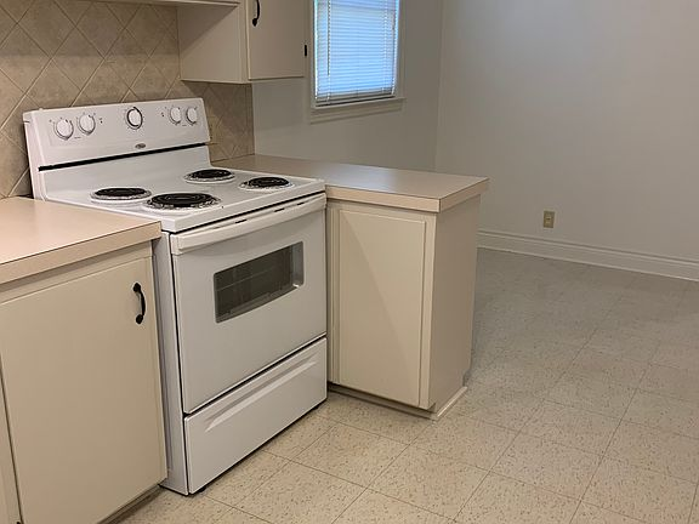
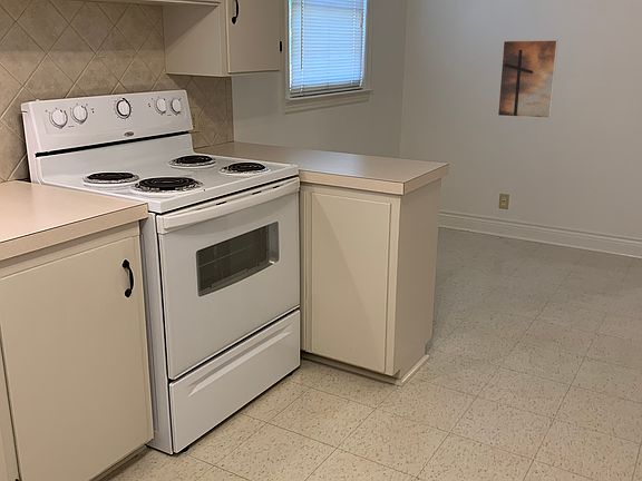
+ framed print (526, 79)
